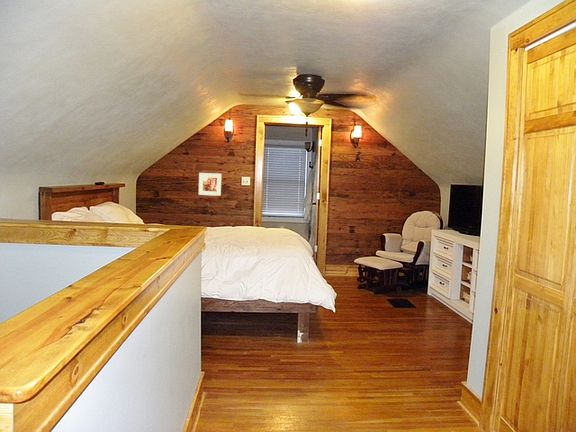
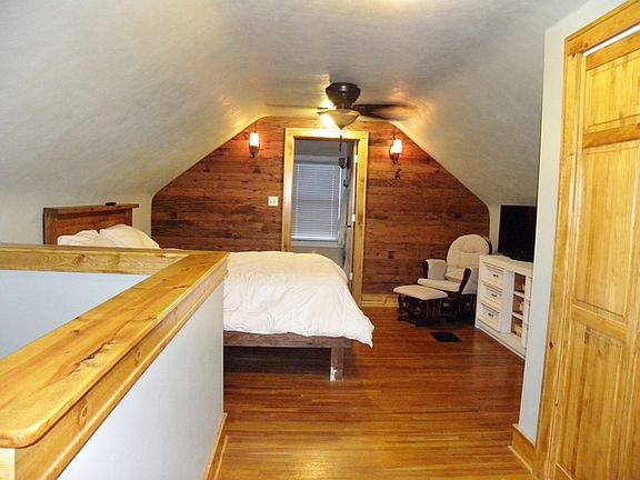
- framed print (210, 184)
